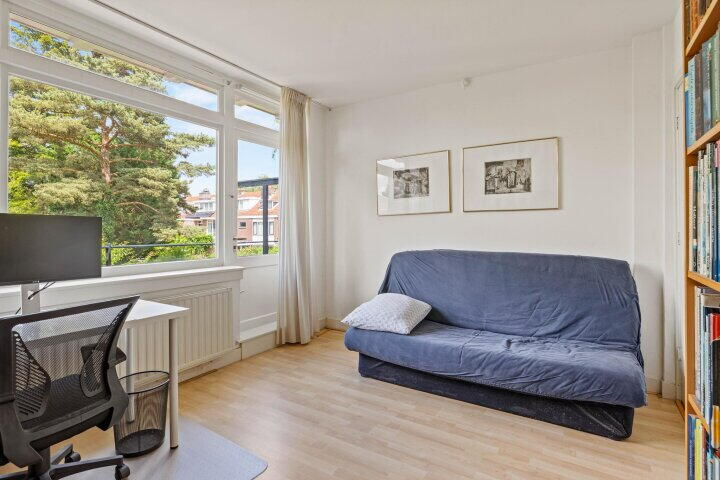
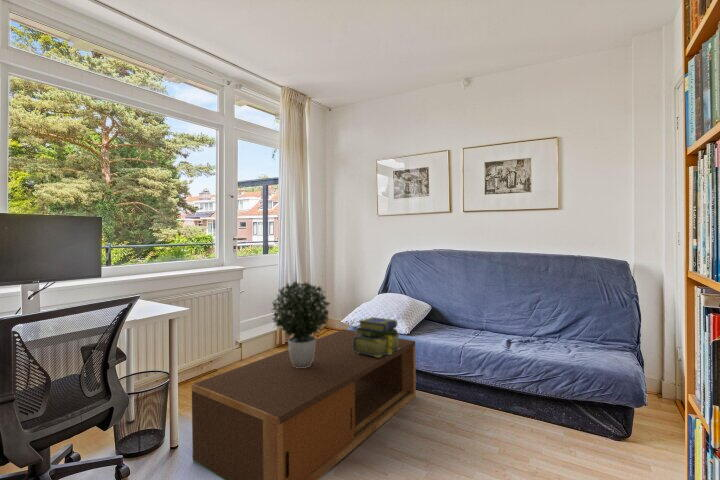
+ coffee table (322, 391)
+ potted plant (300, 322)
+ stack of books (376, 334)
